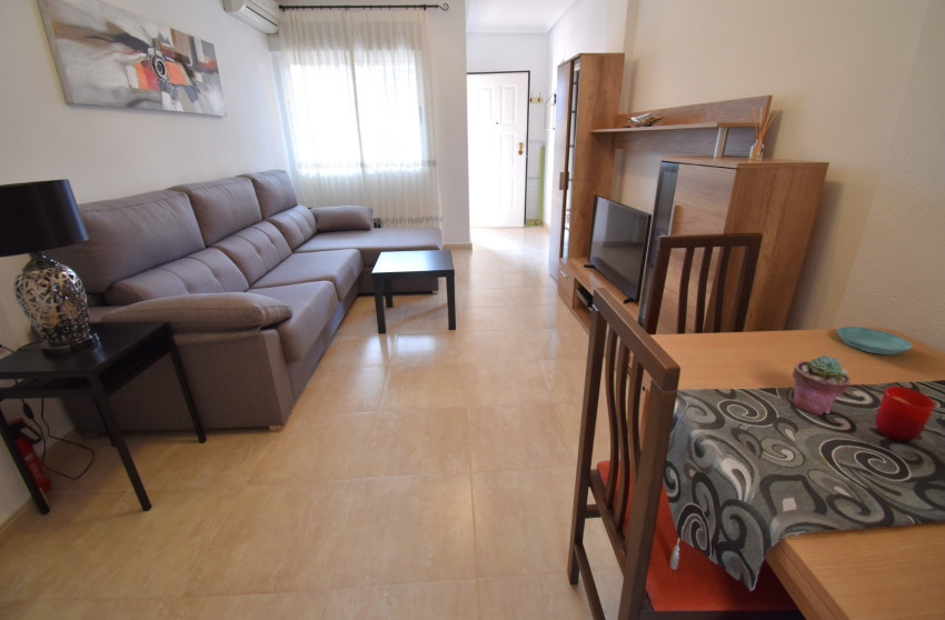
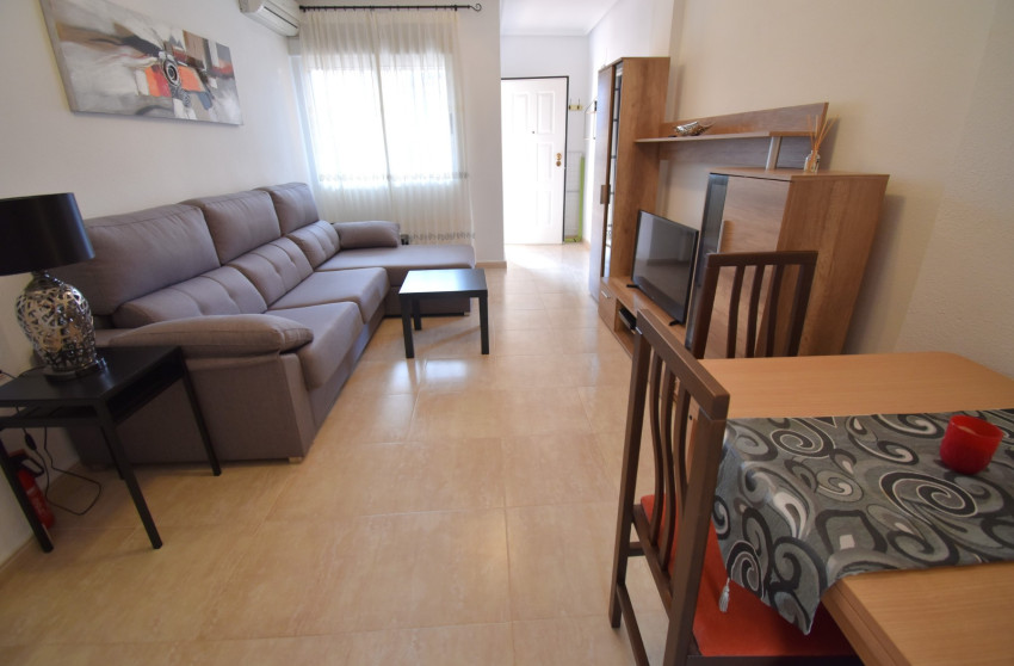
- potted succulent (818, 382)
- saucer (871, 341)
